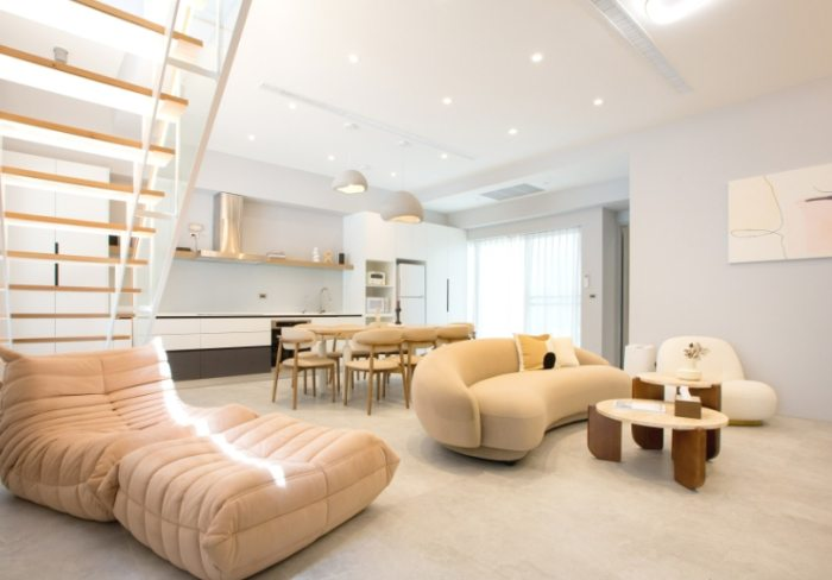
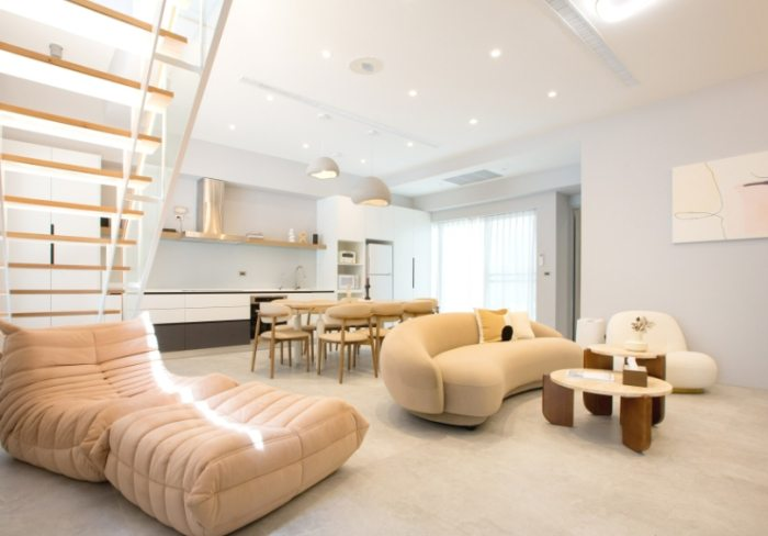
+ recessed light (365, 64)
